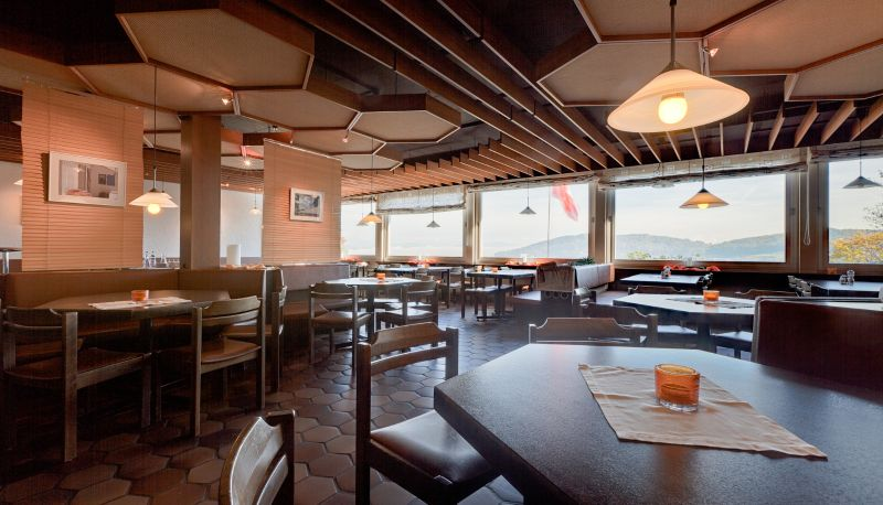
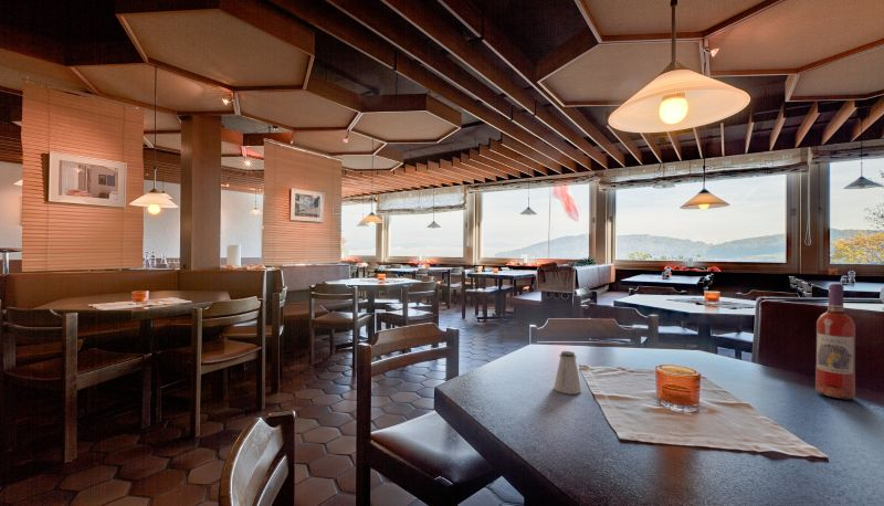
+ saltshaker (567, 370)
+ wine bottle (835, 339)
